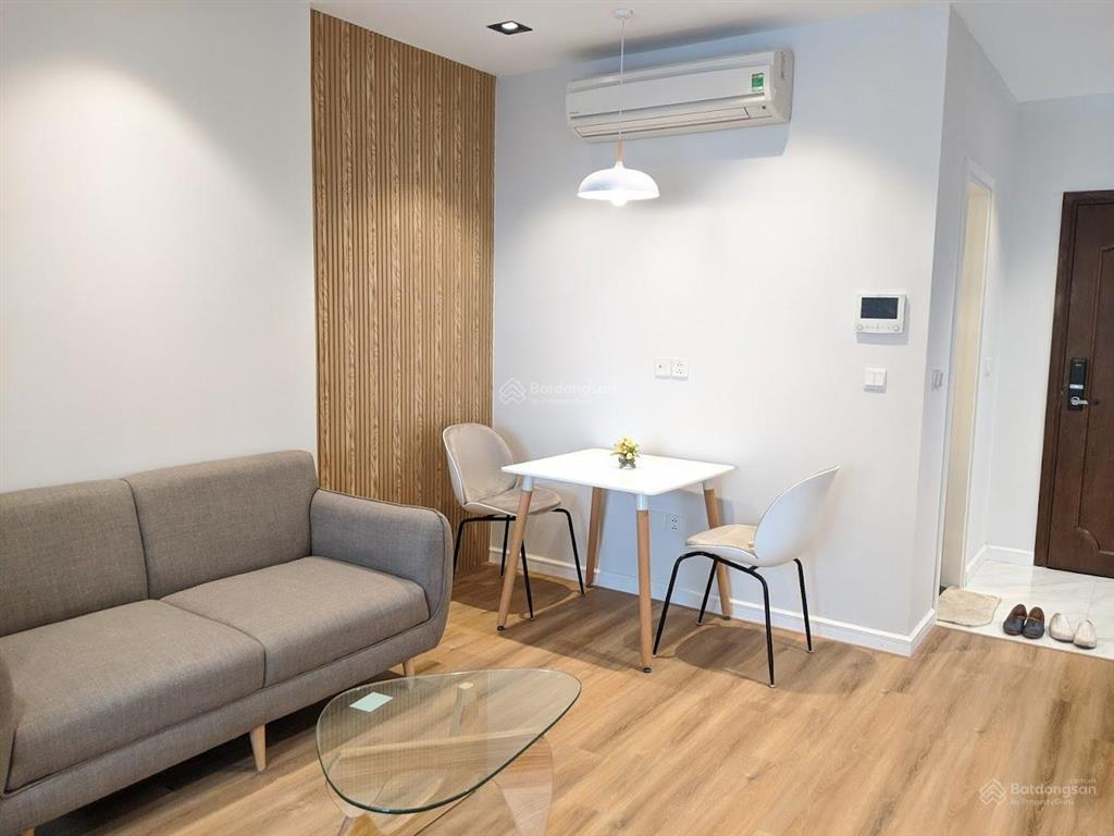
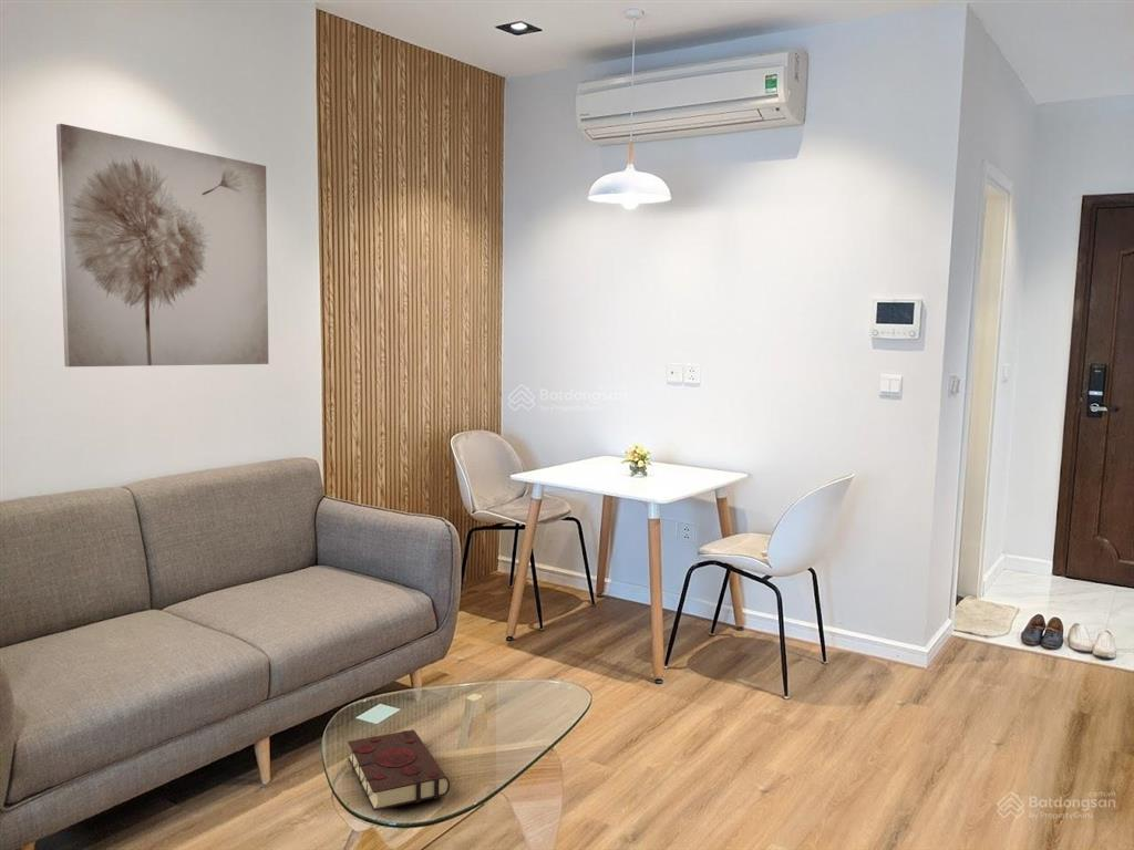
+ book (393, 761)
+ wall art (174, 257)
